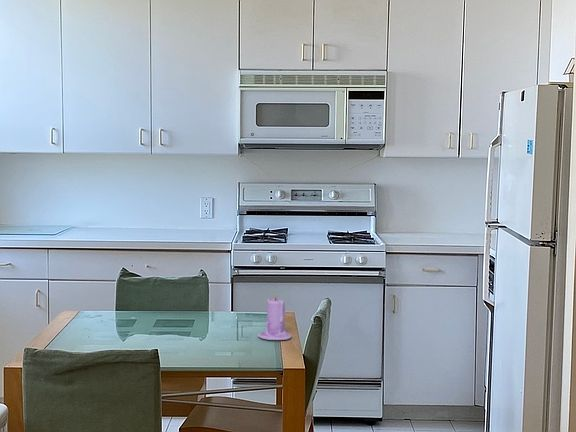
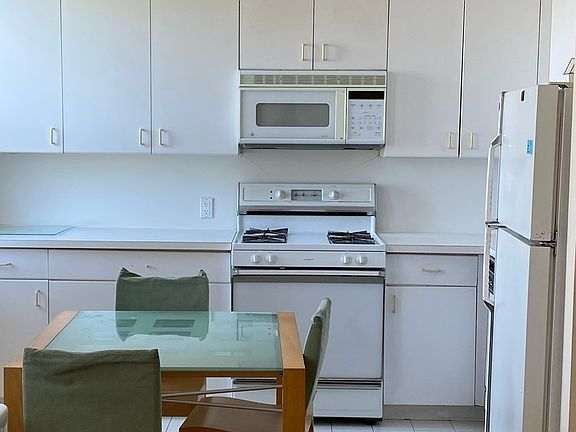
- candle (274, 314)
